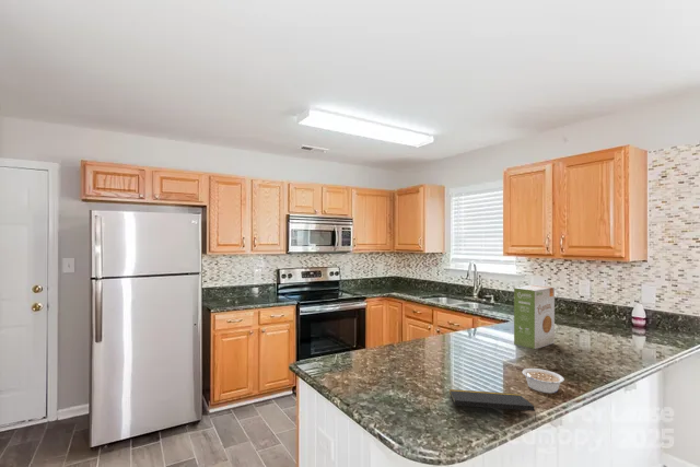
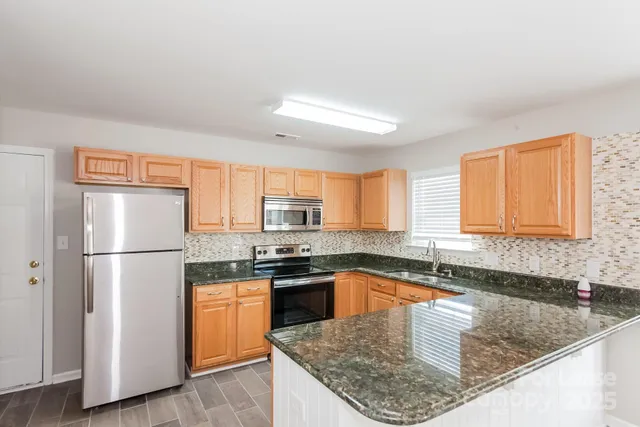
- food box (534, 315)
- notepad (488, 399)
- legume (544, 381)
